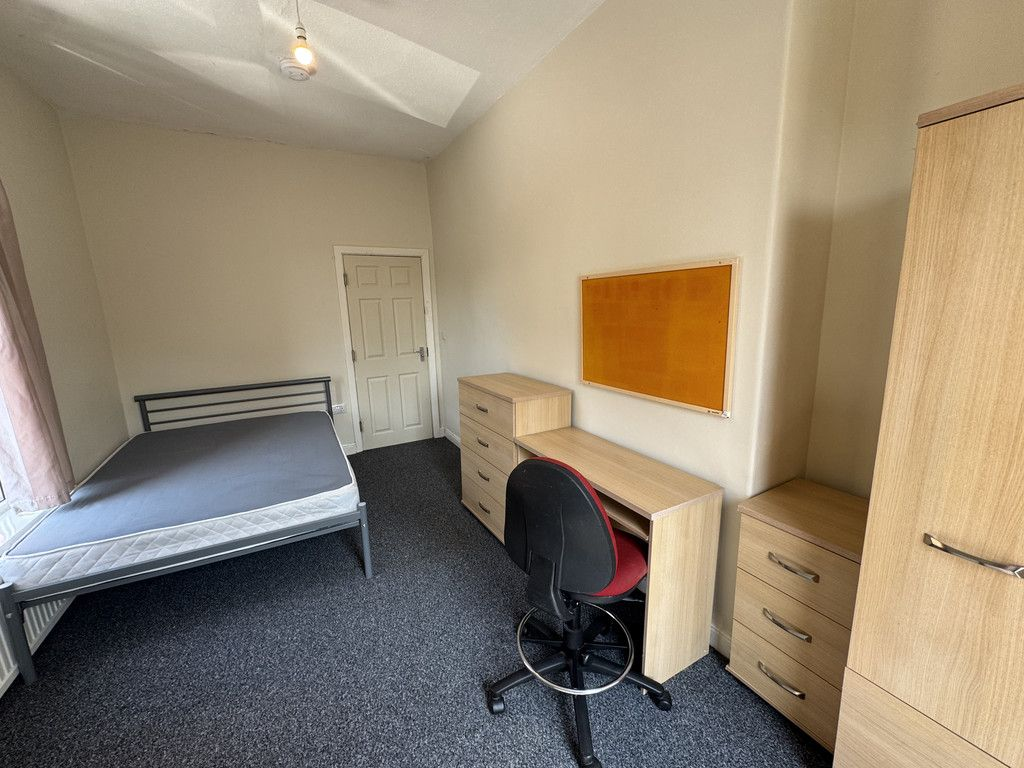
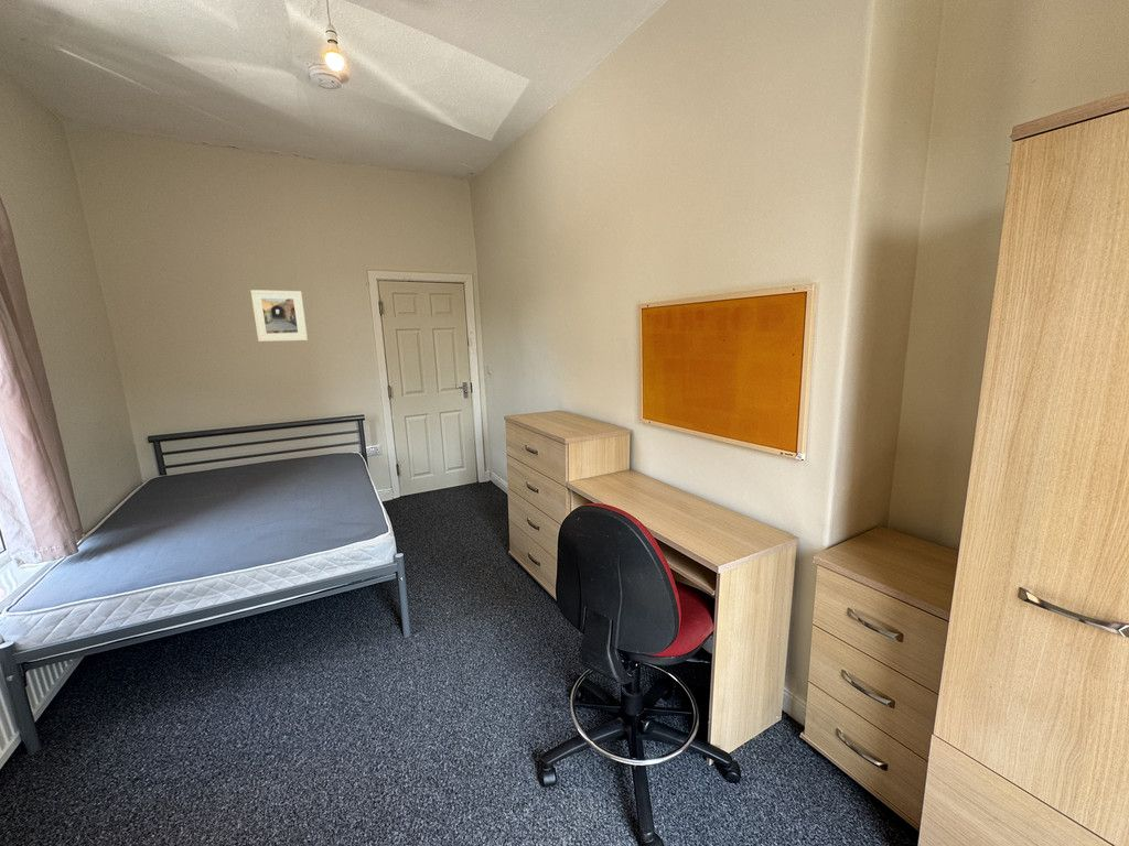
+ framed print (280, 315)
